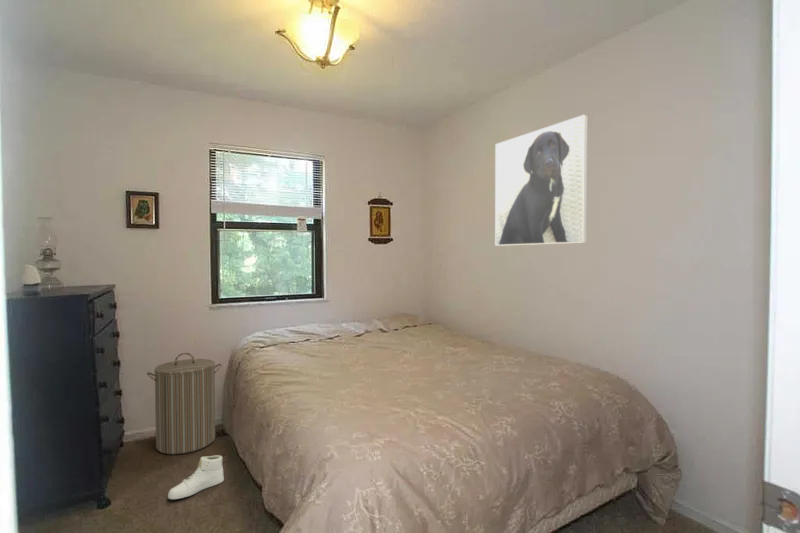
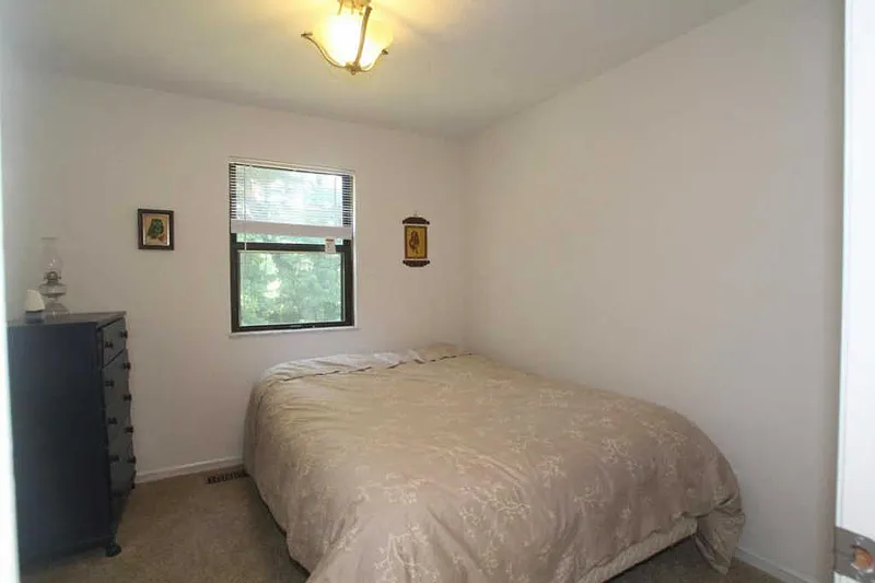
- sneaker (196, 474)
- laundry hamper (186, 397)
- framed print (535, 188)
